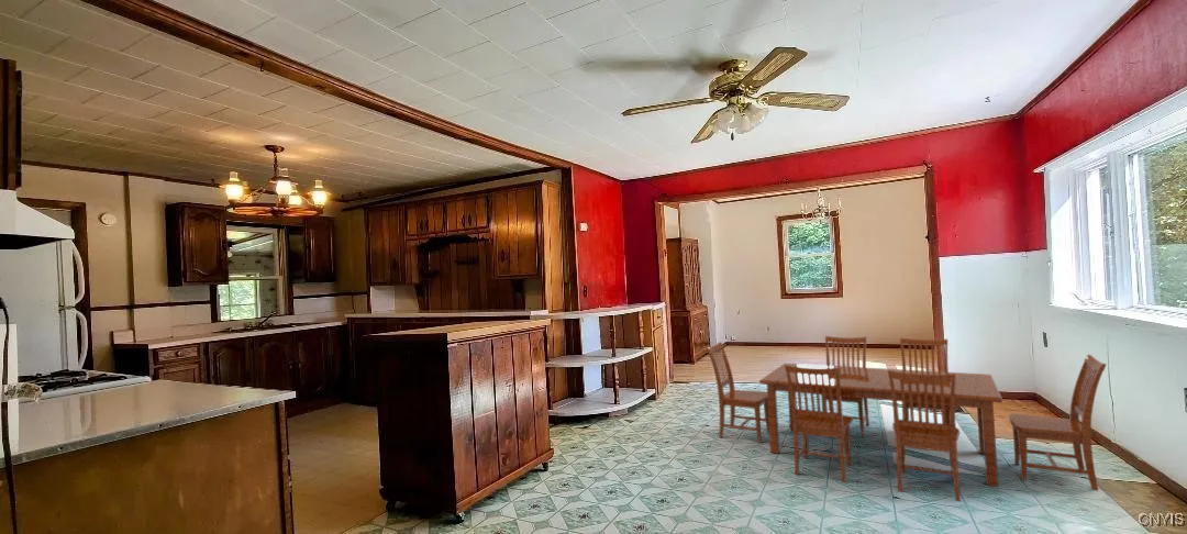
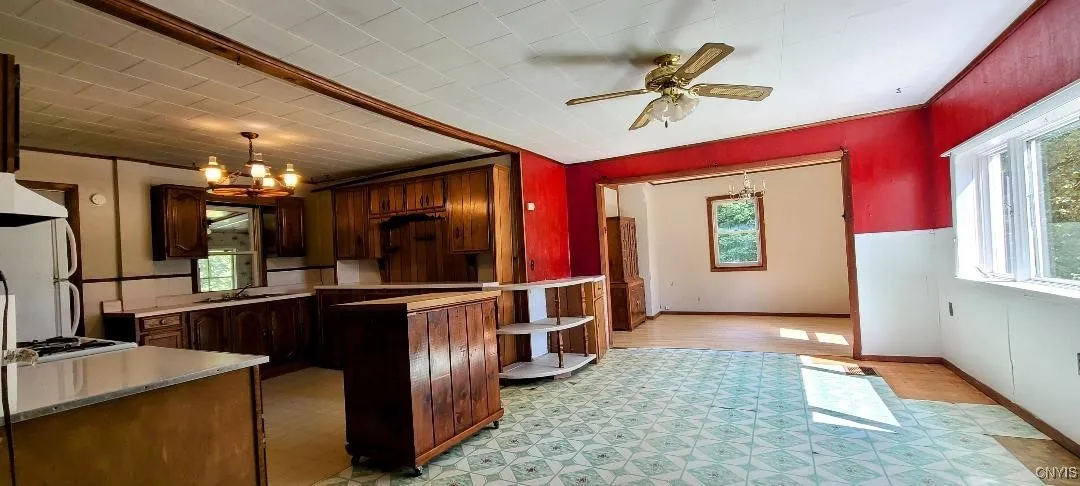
- dining set (873, 398)
